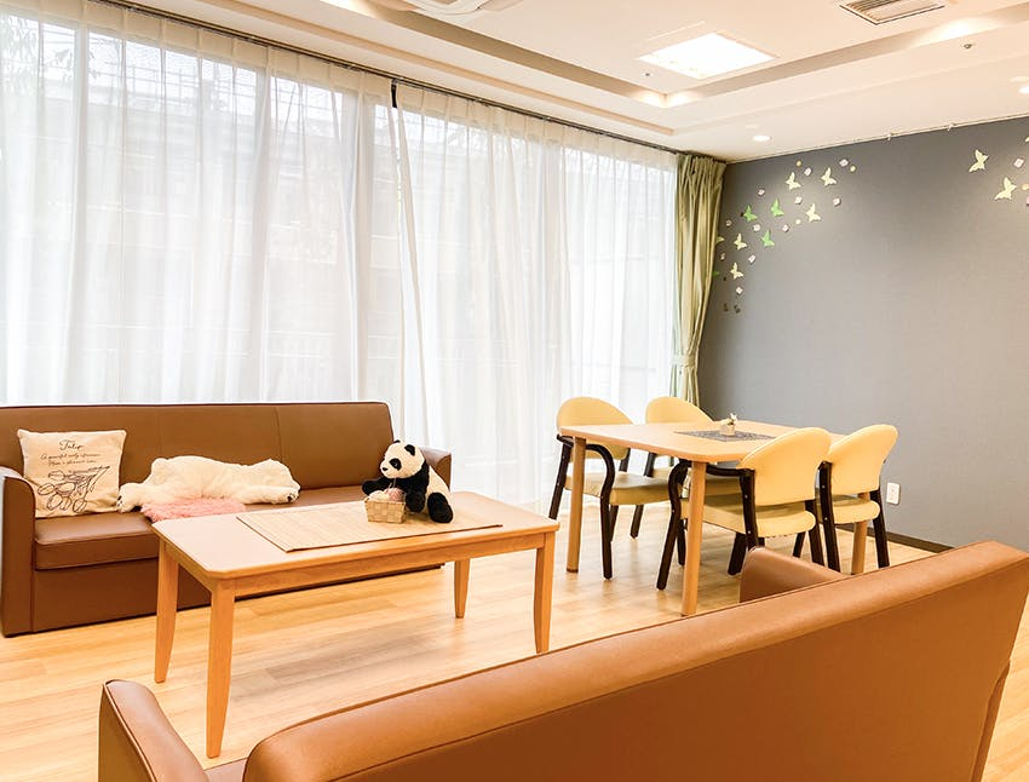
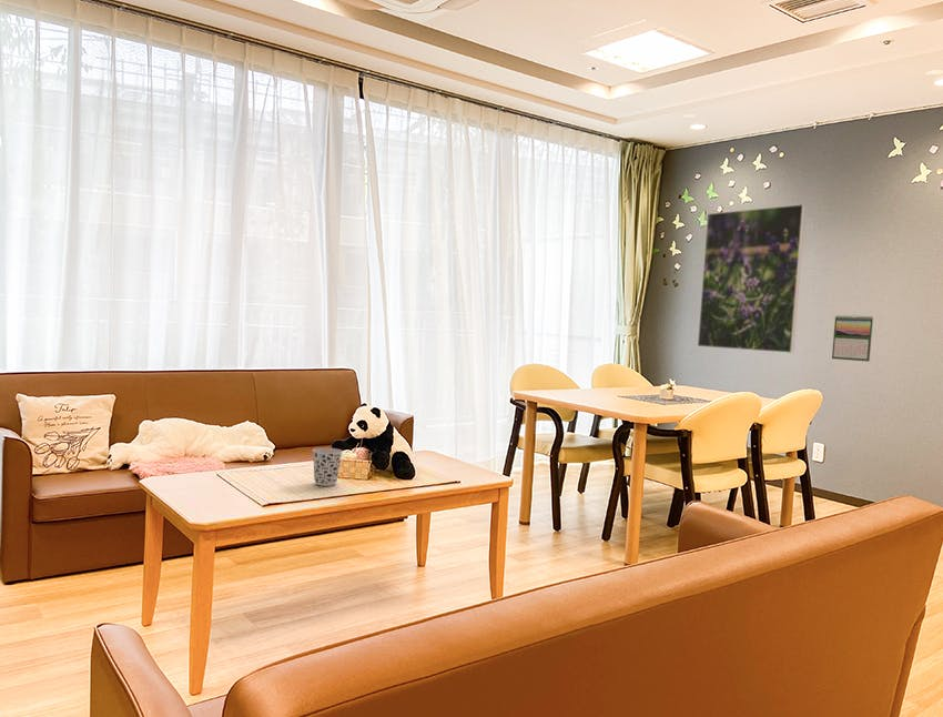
+ calendar (852, 337)
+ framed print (748, 280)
+ cup (326, 466)
